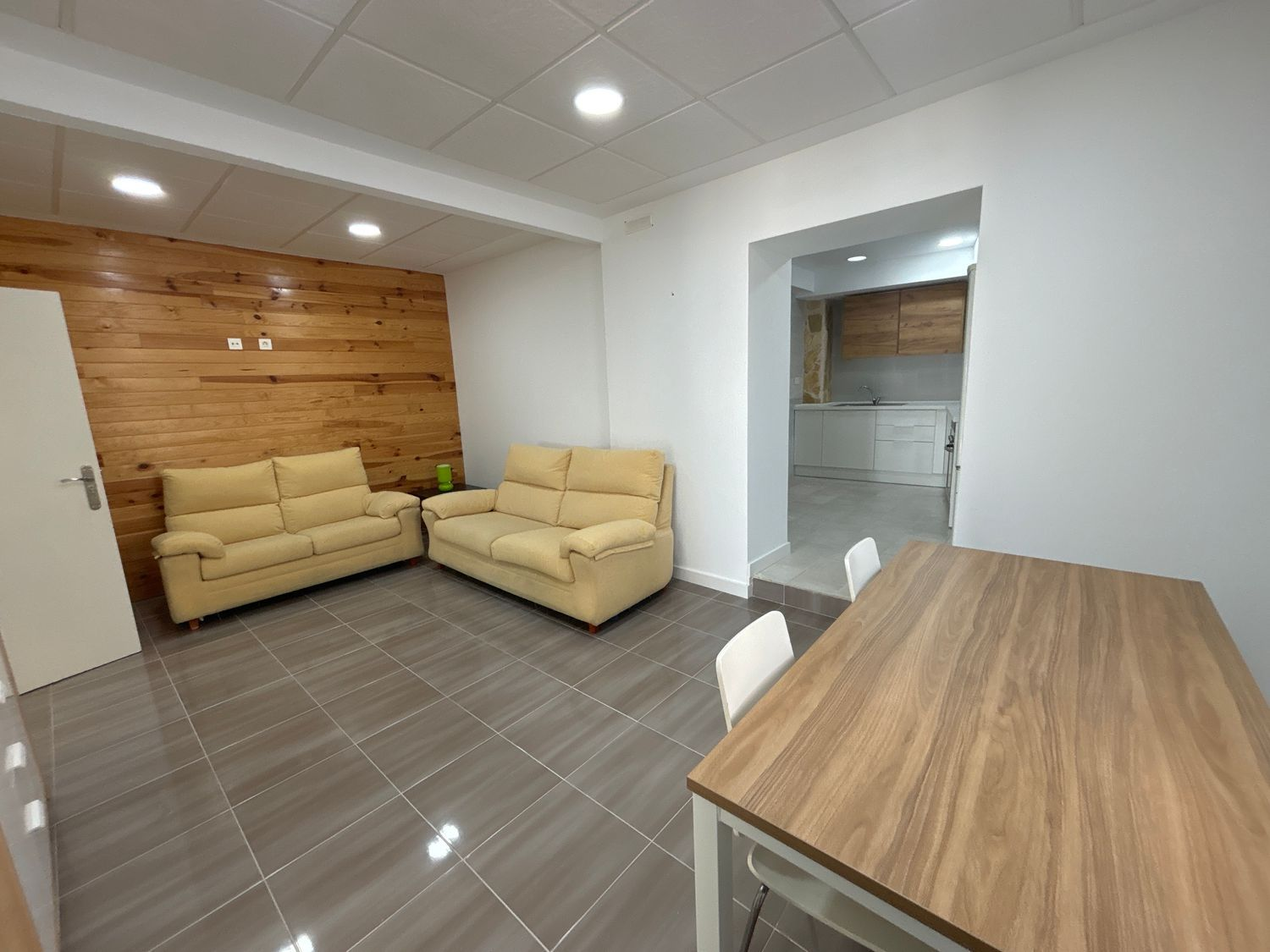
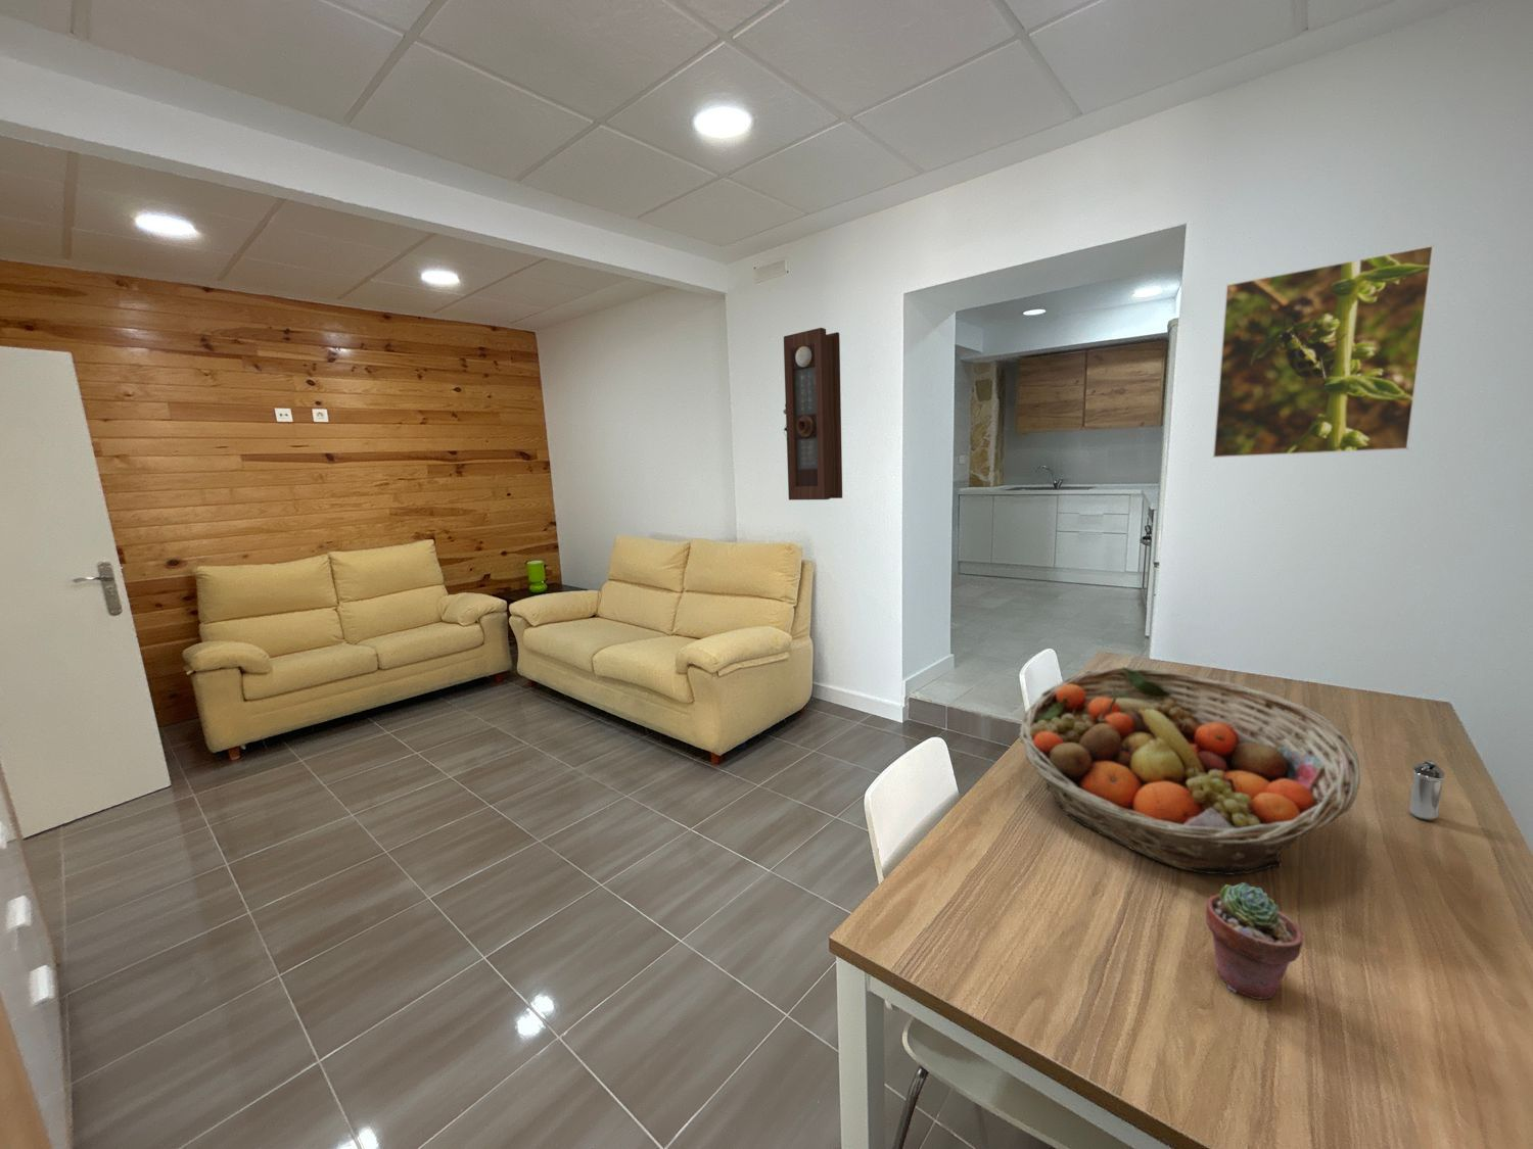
+ fruit basket (1164, 757)
+ potted succulent (1249, 935)
+ shaker (1426, 788)
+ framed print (1311, 362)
+ pendulum clock (805, 419)
